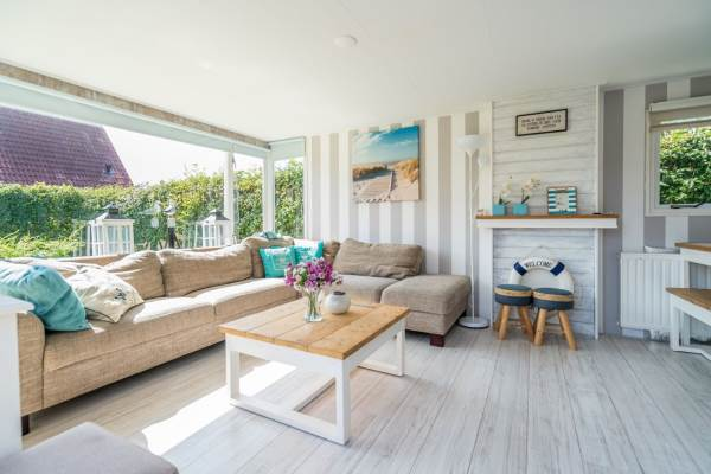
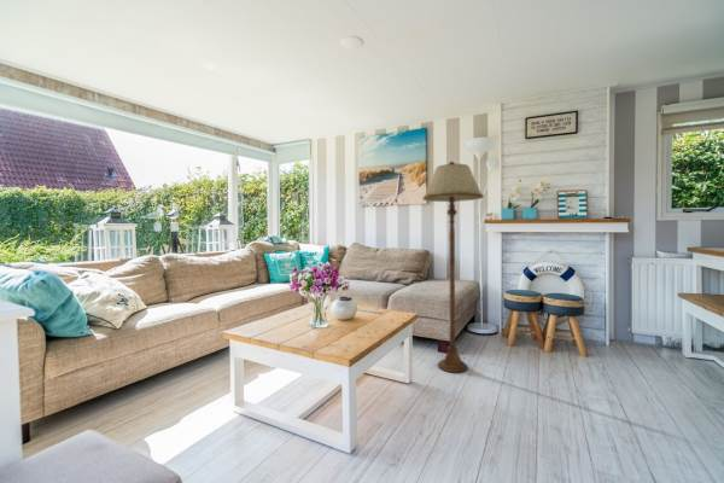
+ floor lamp (453, 264)
